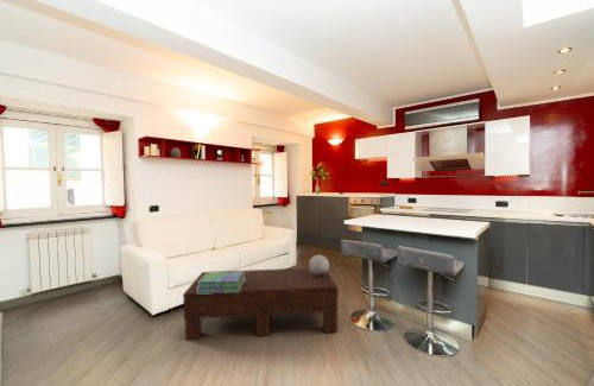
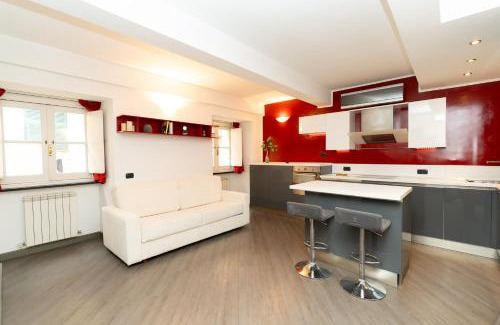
- decorative sphere (318, 265)
- coffee table (264, 298)
- stack of books (221, 281)
